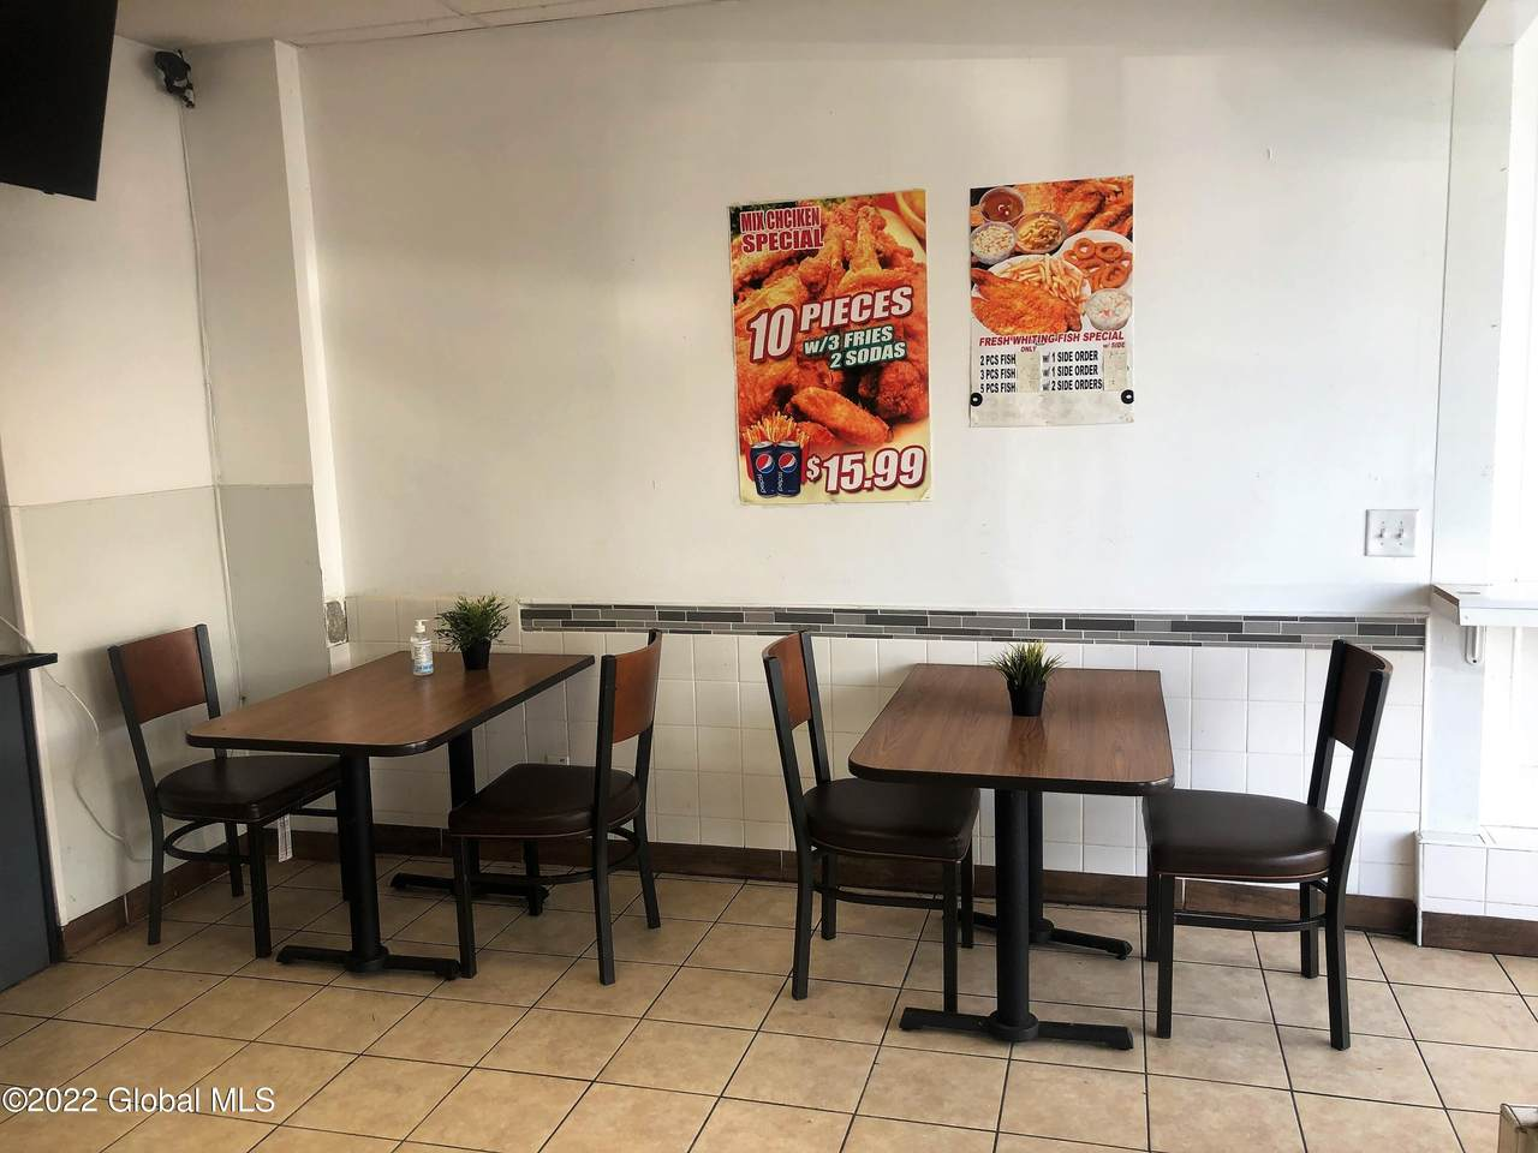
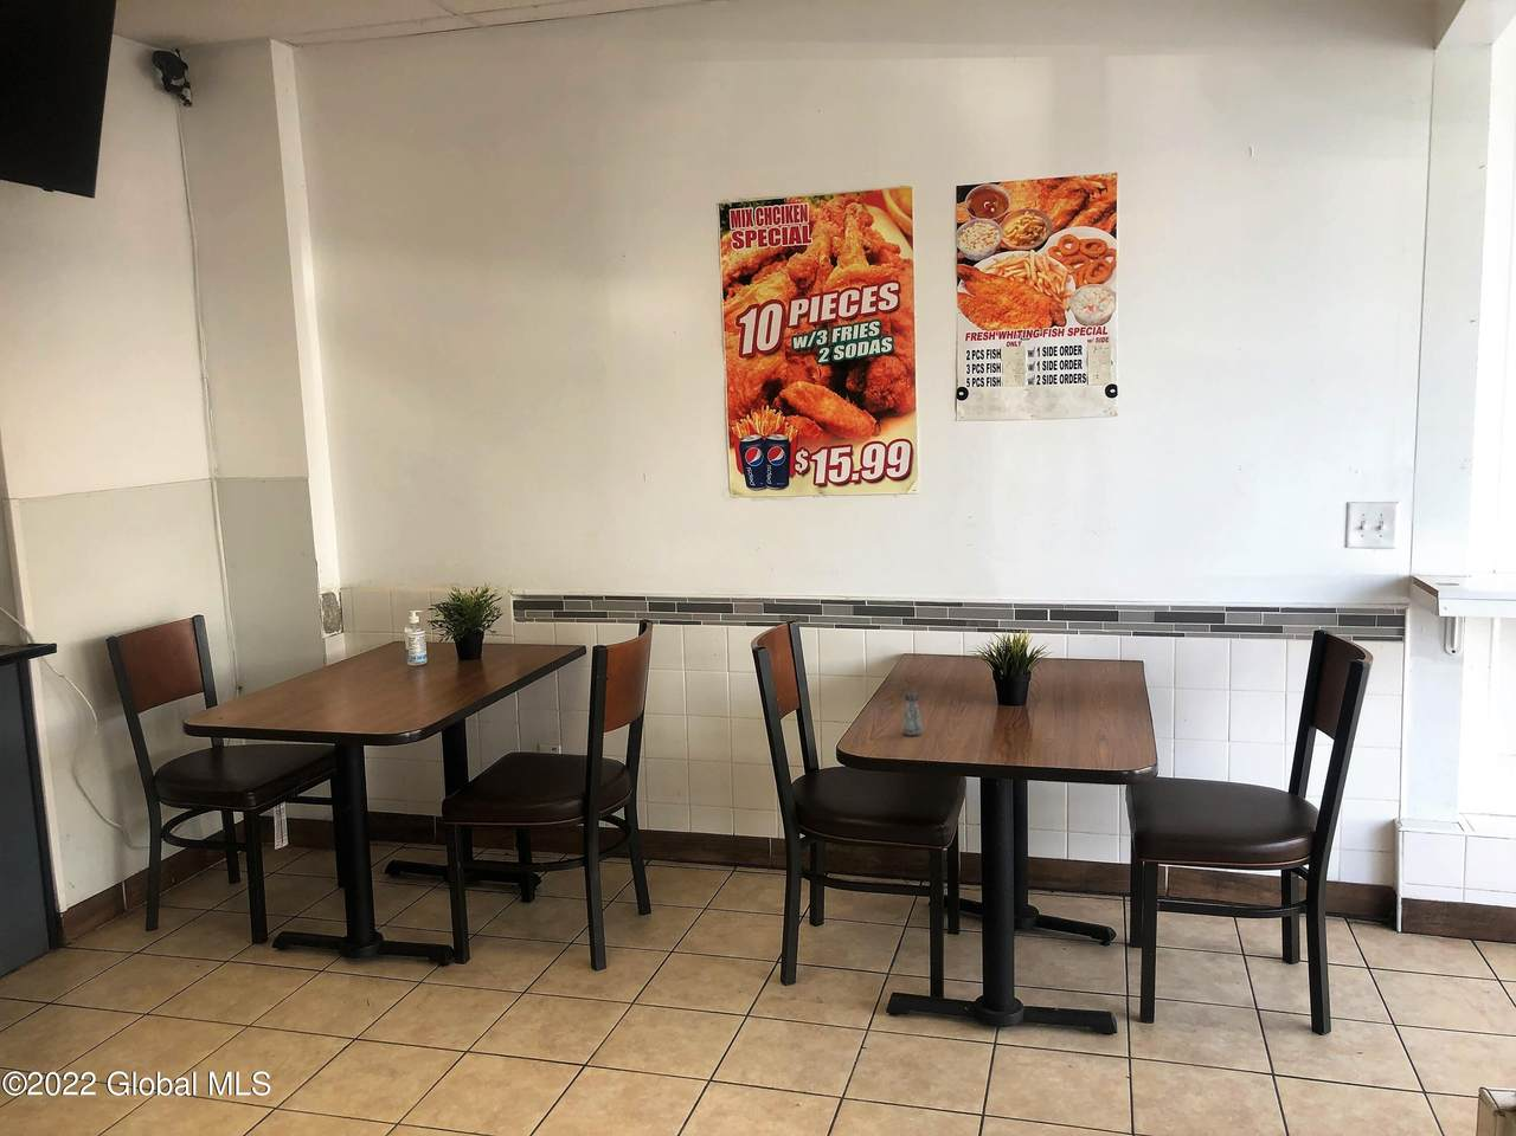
+ salt shaker (912, 712)
